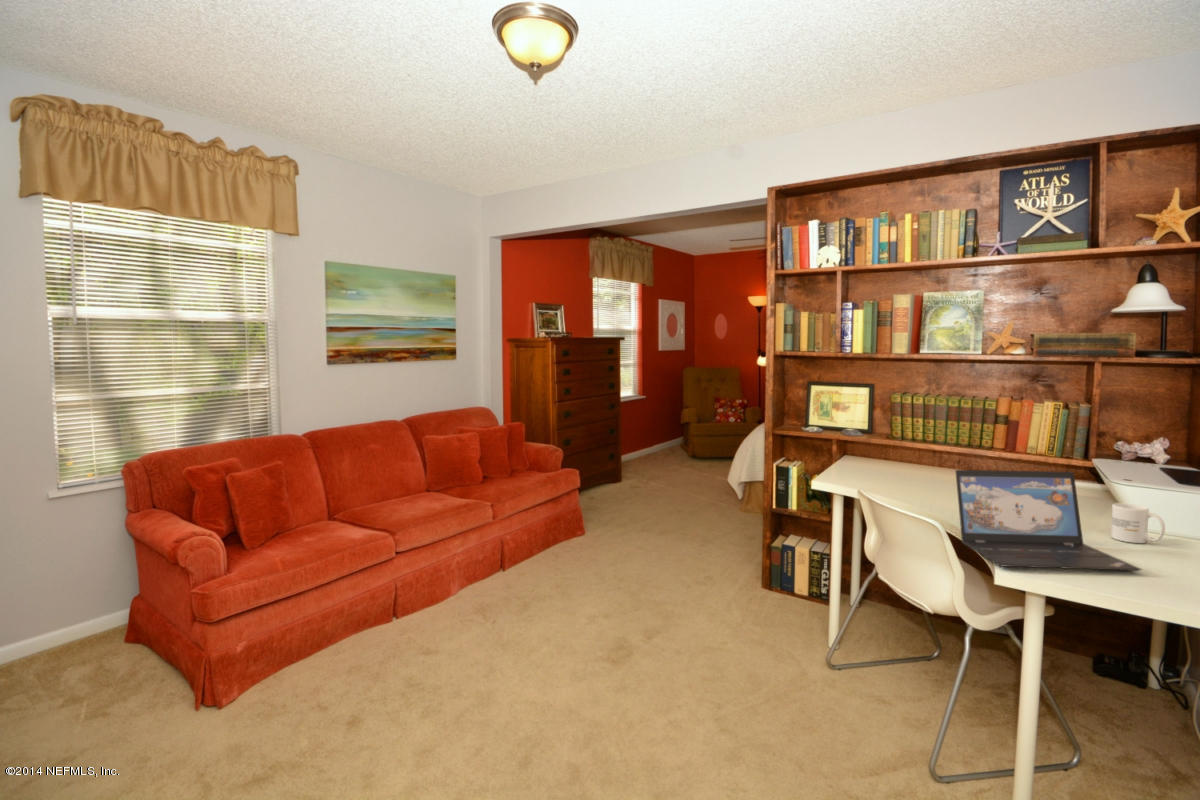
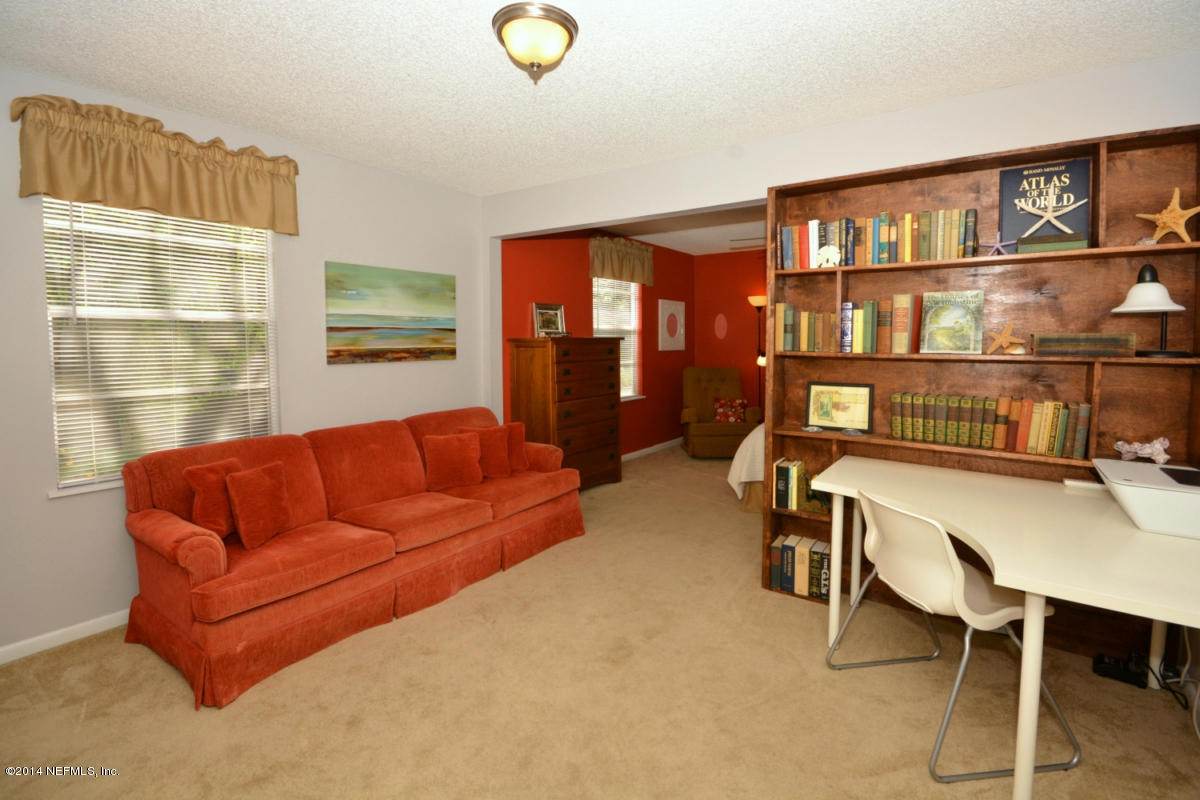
- mug (1136, 523)
- laptop (1040, 516)
